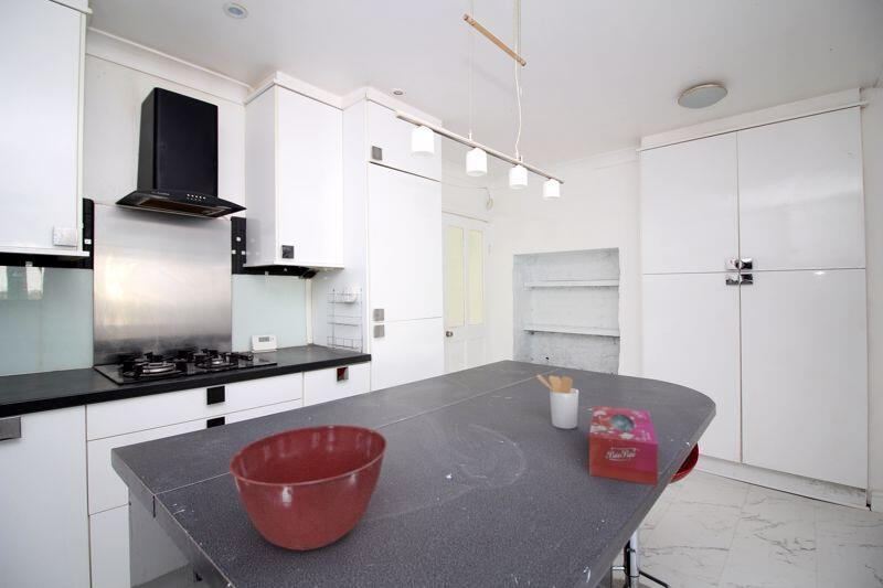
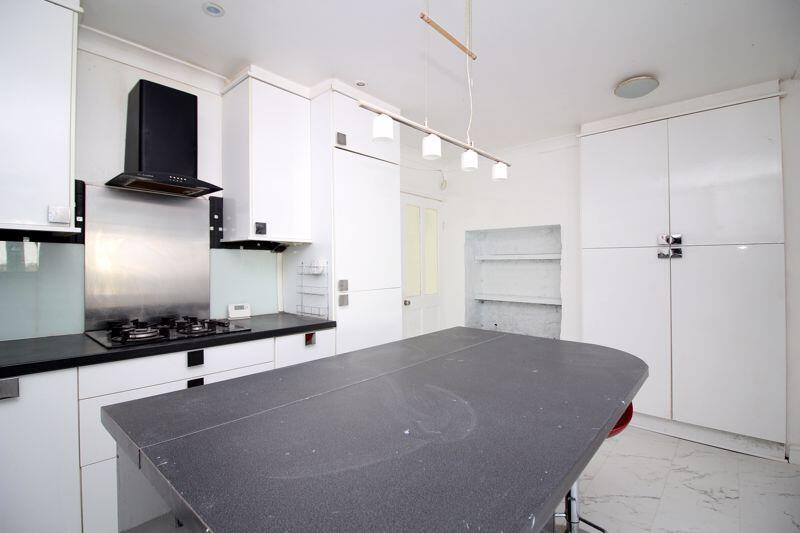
- utensil holder (556, 398)
- tissue box (621, 439)
- mixing bowl (312, 488)
